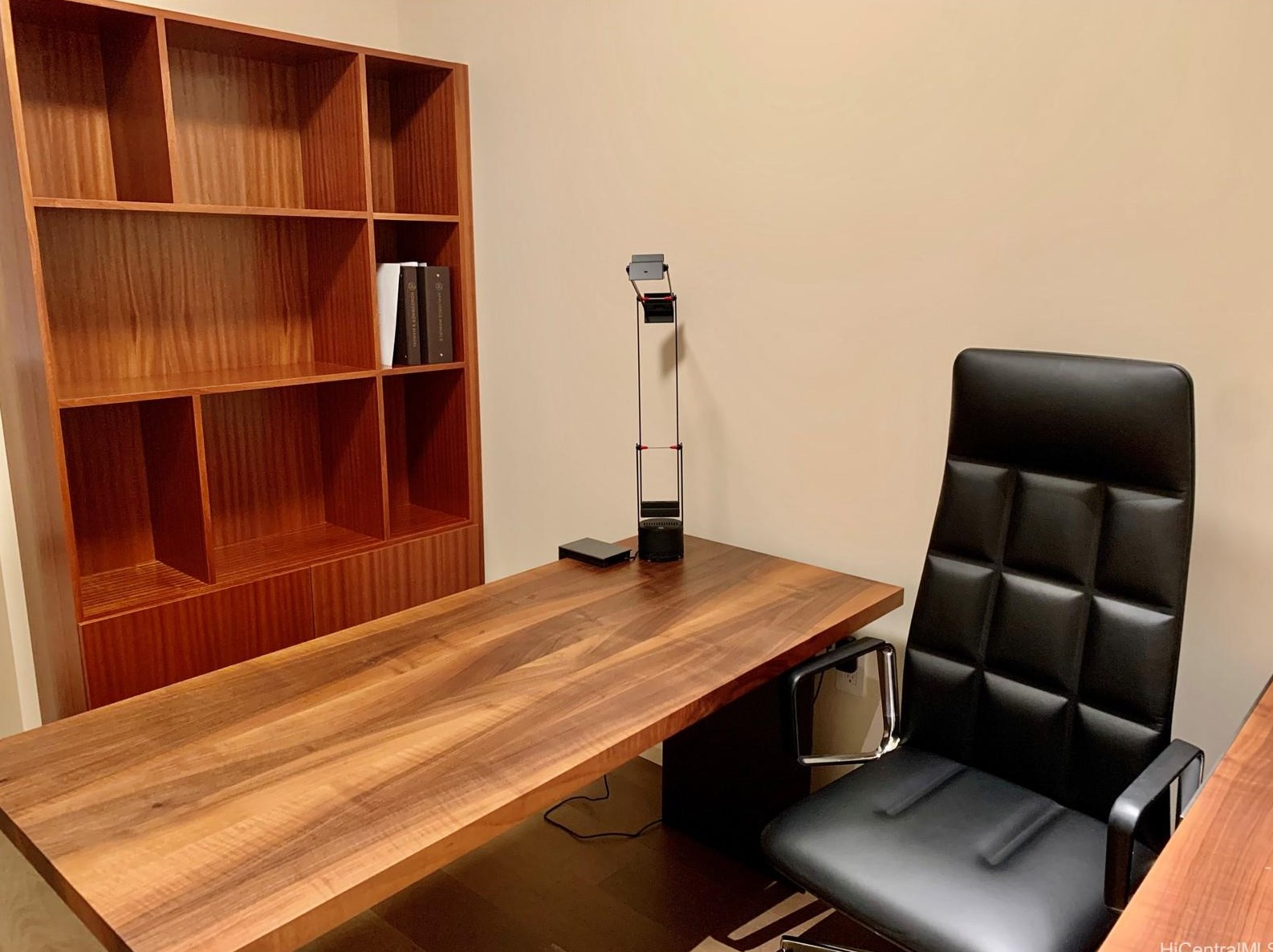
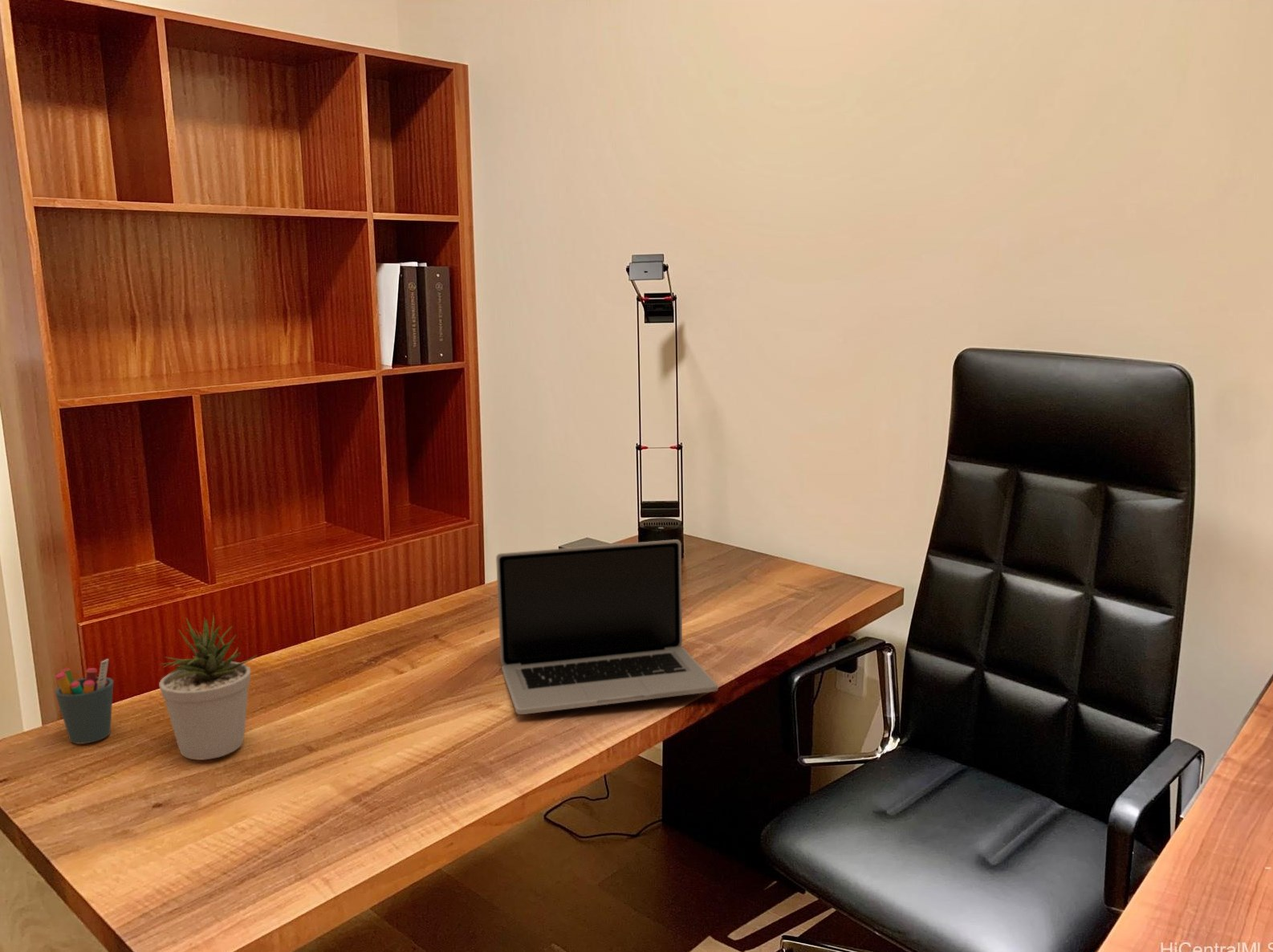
+ pen holder (85, 698)
+ laptop (604, 622)
+ potted plant (209, 684)
